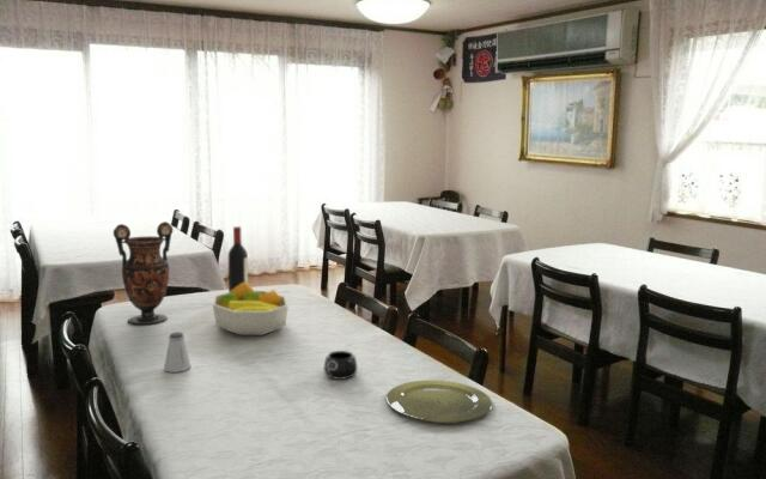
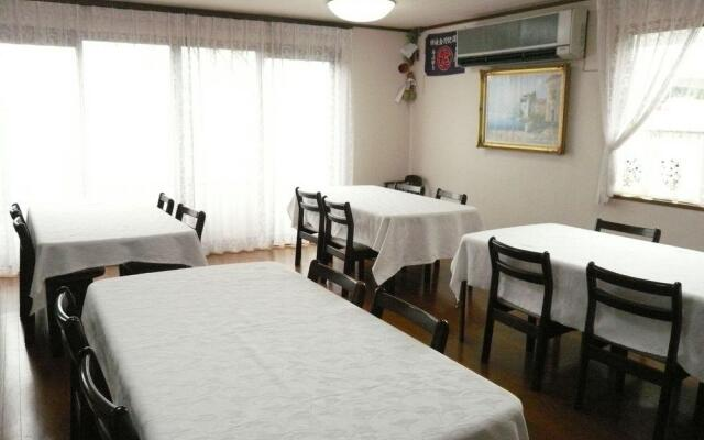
- wine bottle (237, 263)
- vase (145, 271)
- plate (438, 400)
- fruit bowl (250, 307)
- saltshaker (176, 350)
- mug (342, 365)
